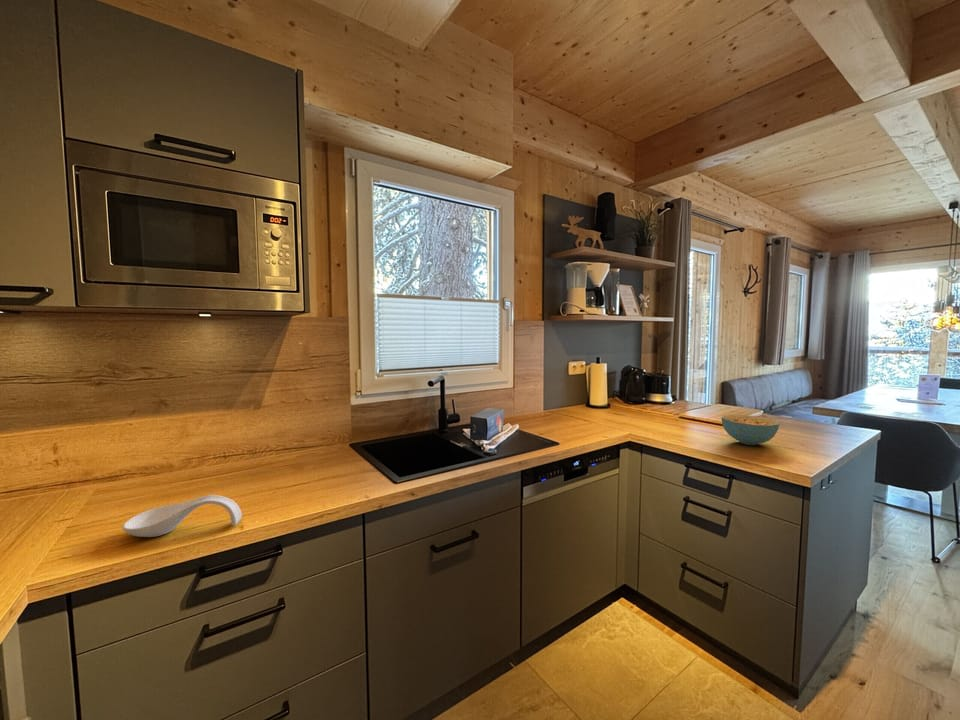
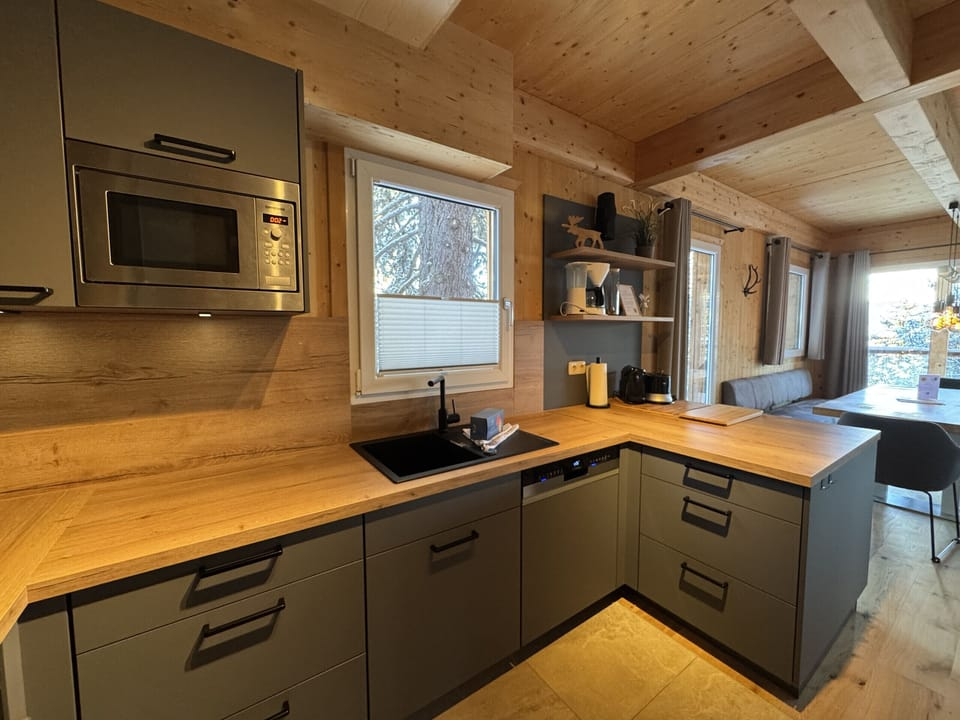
- spoon rest (184, 513)
- cereal bowl (749, 431)
